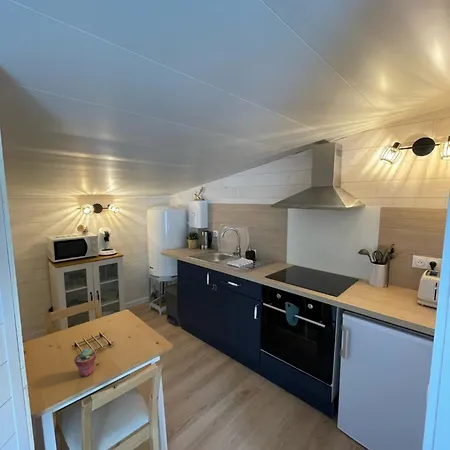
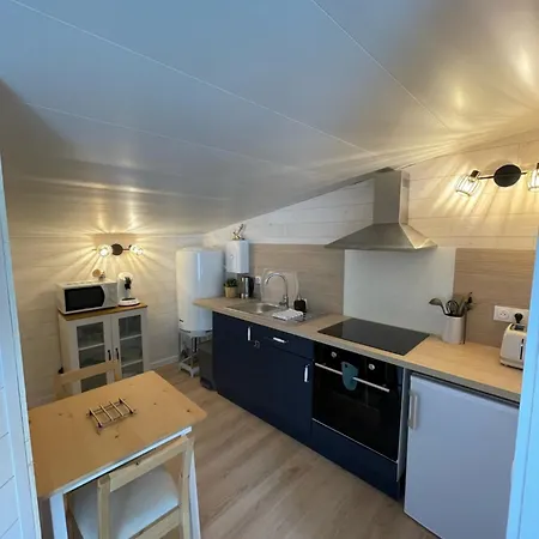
- potted succulent (85, 360)
